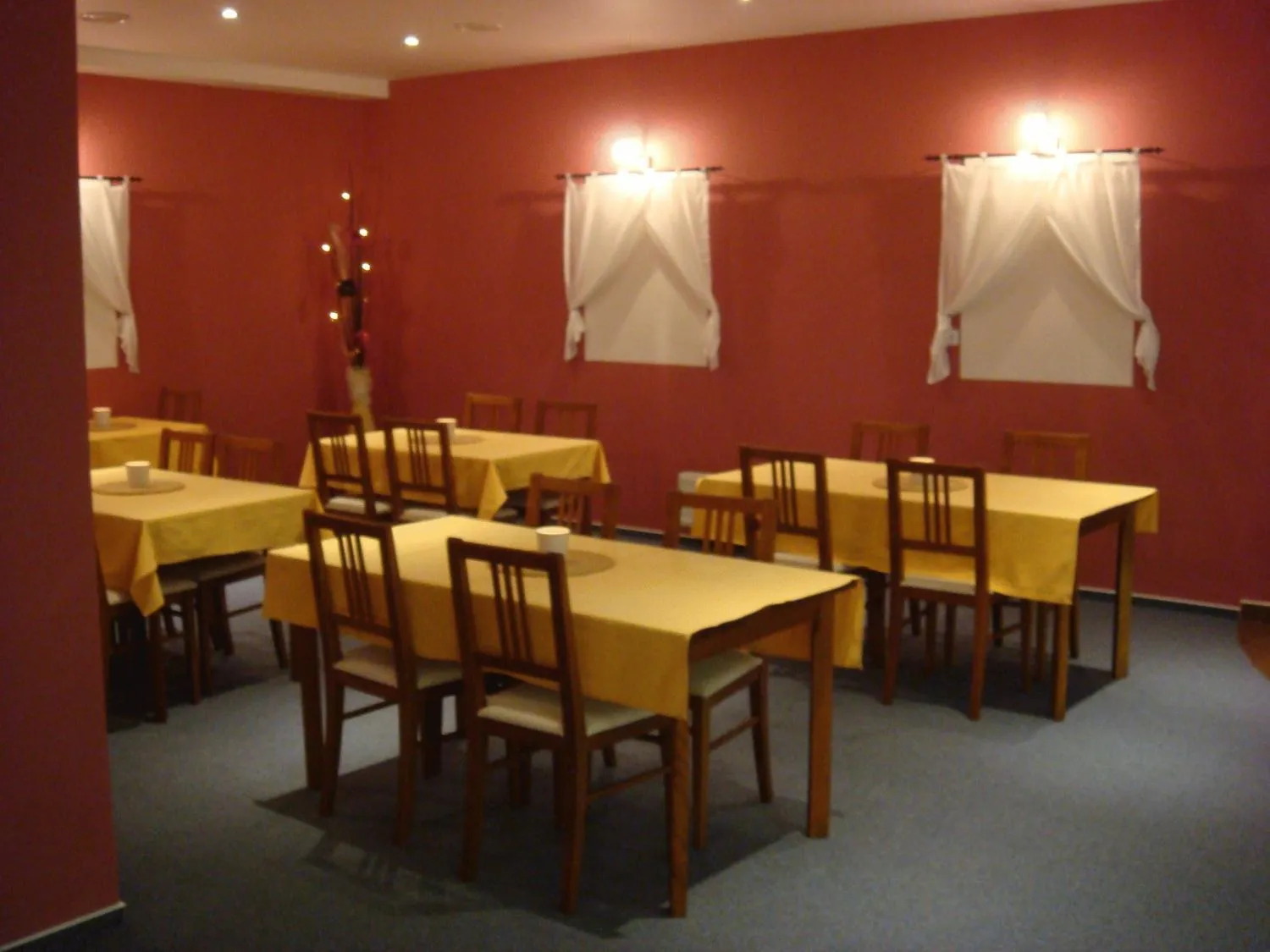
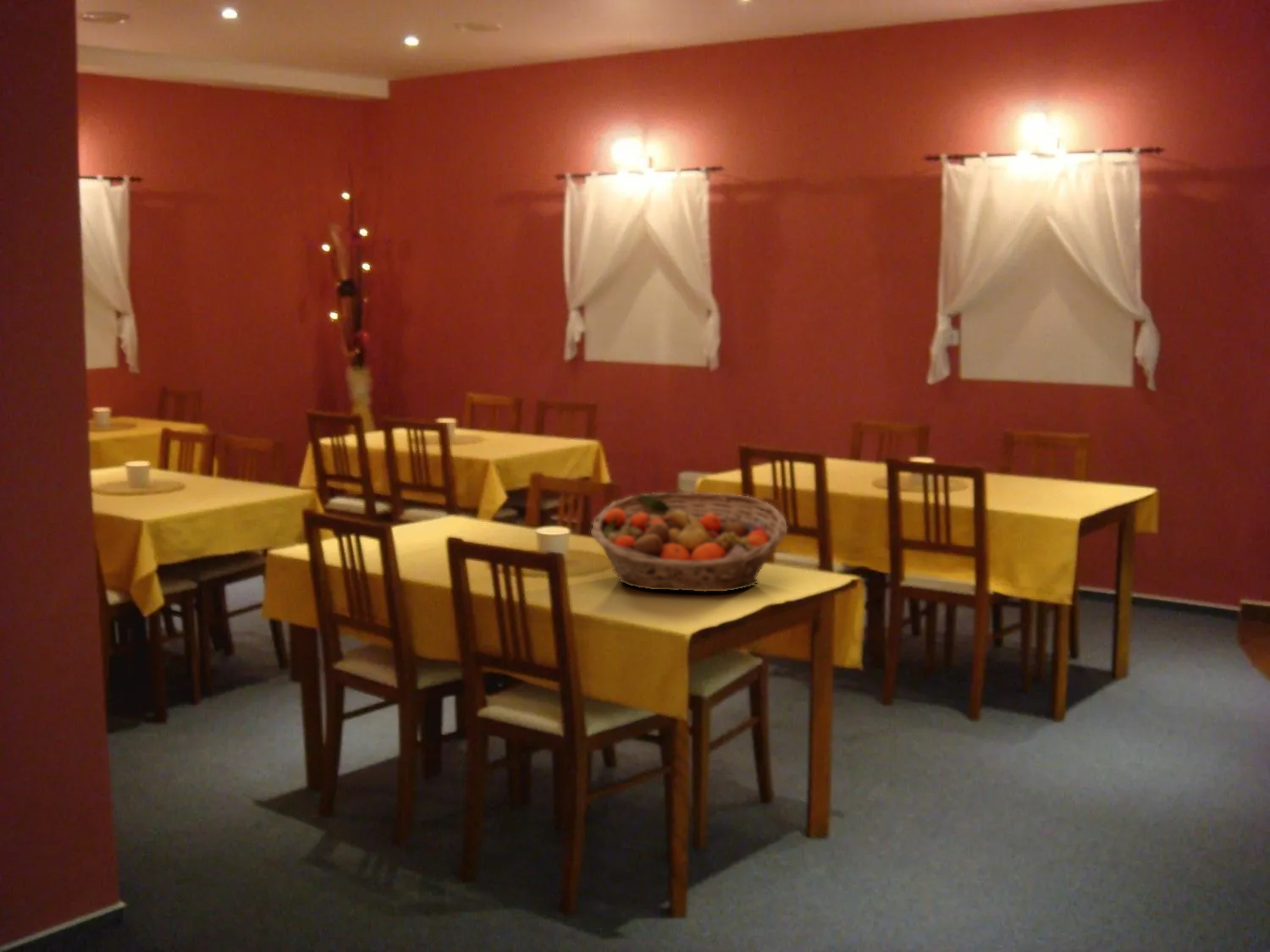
+ fruit basket (688, 540)
